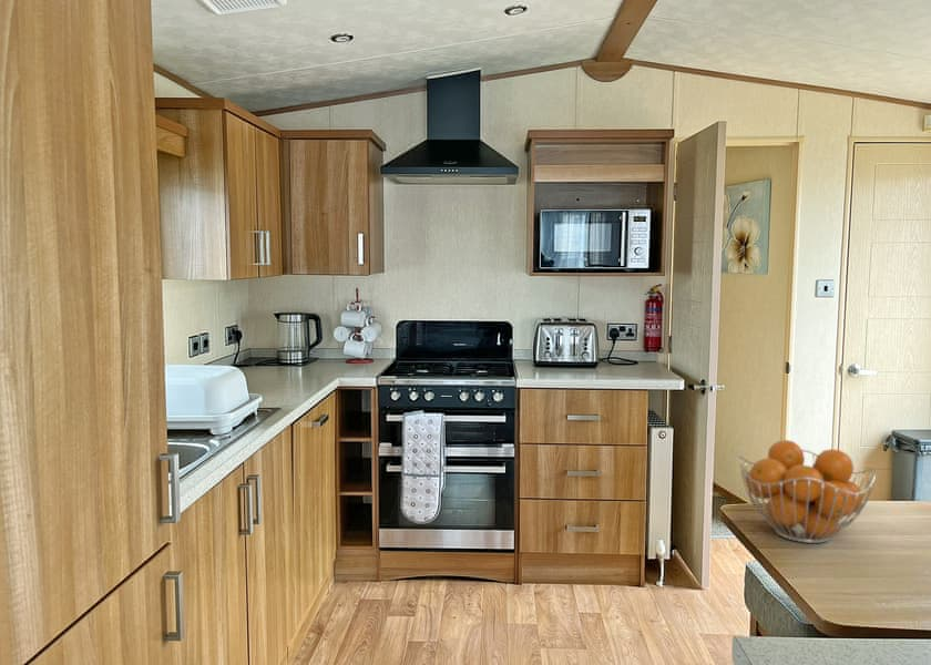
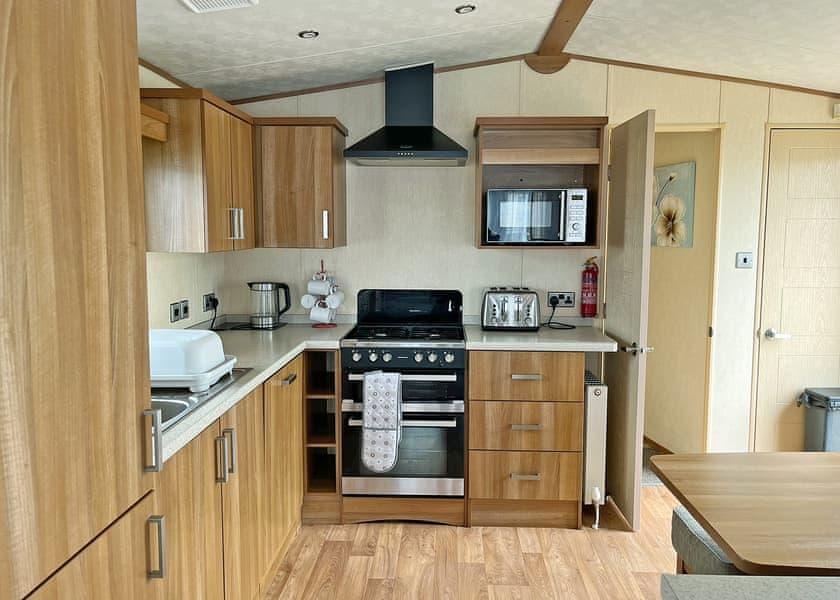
- fruit basket (804, 489)
